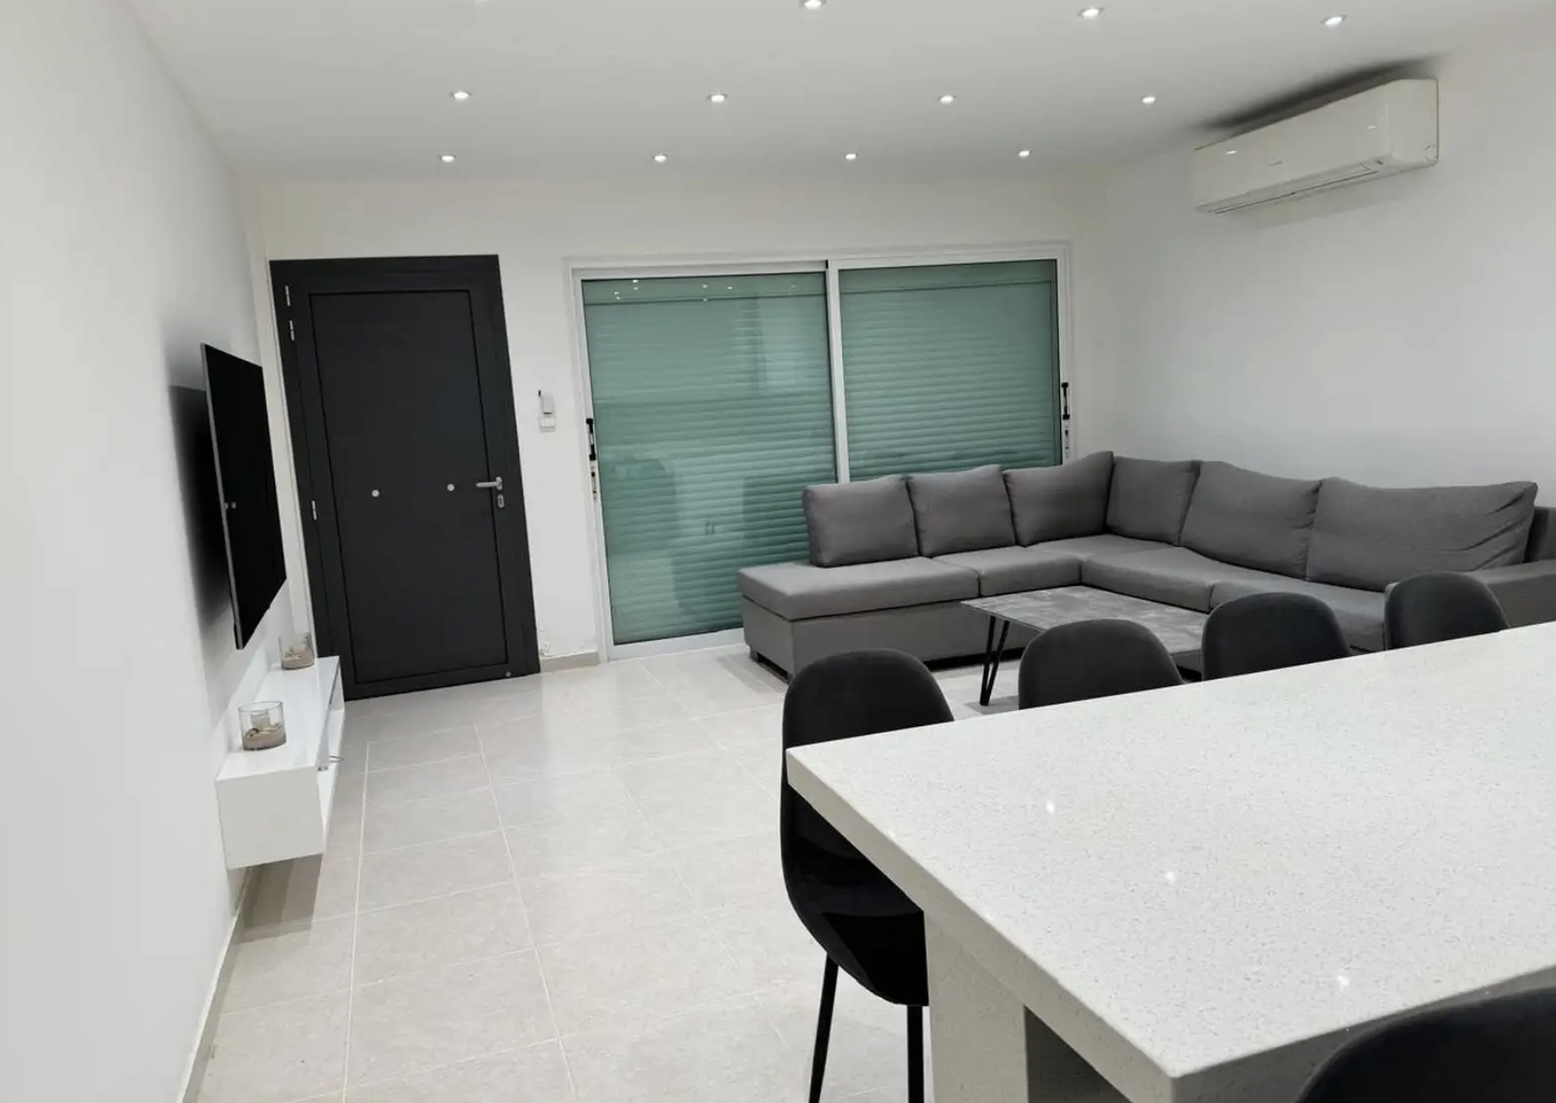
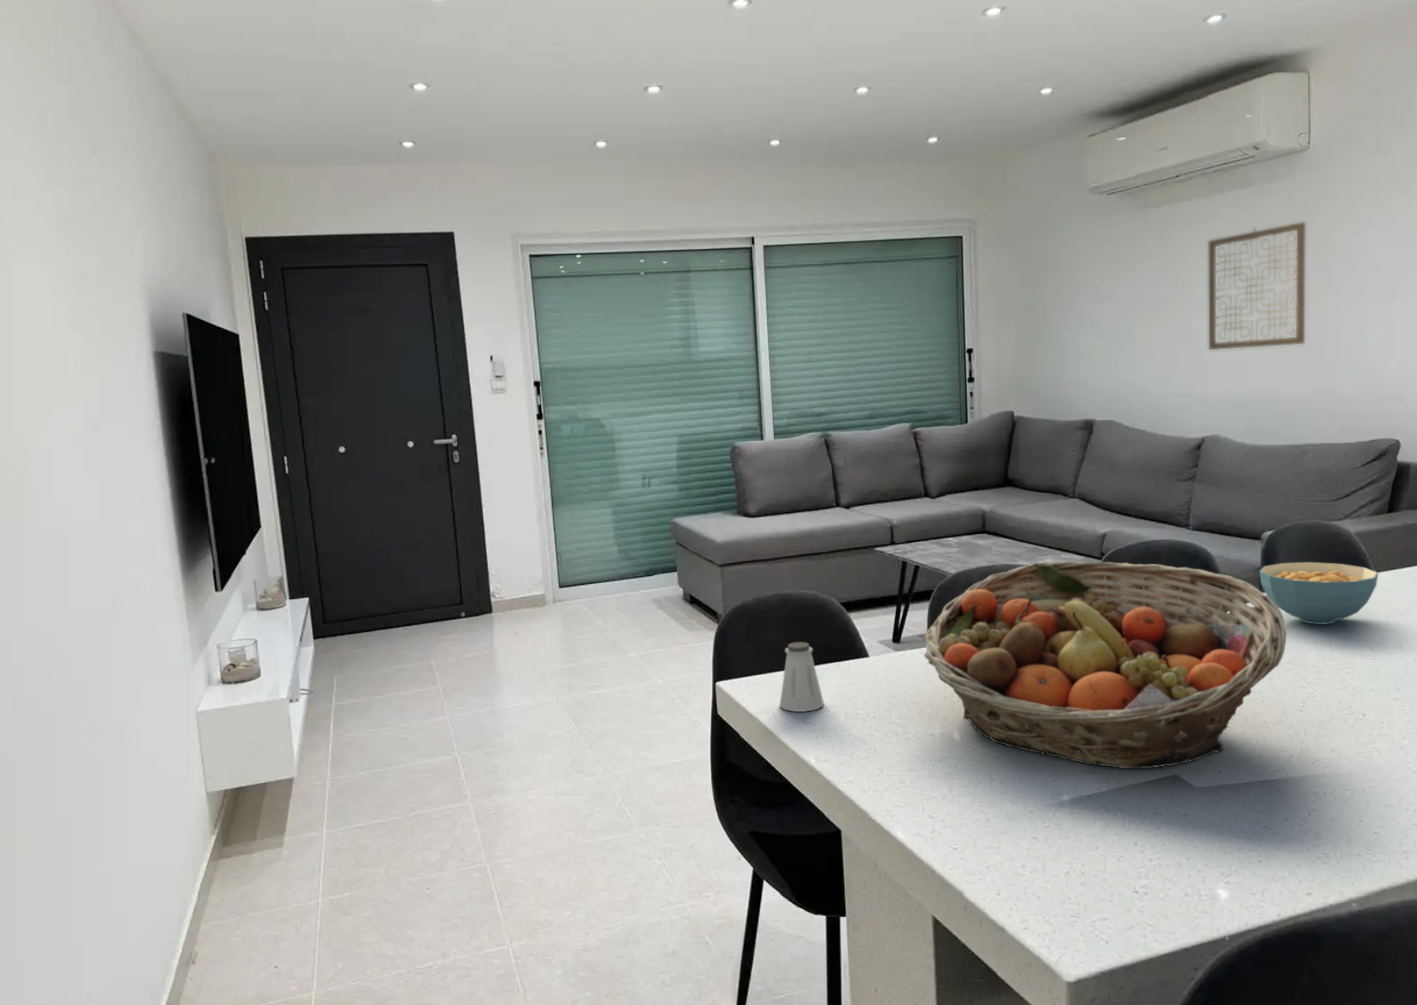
+ fruit basket (1092, 655)
+ wall art (1254, 286)
+ cereal bowl (1317, 595)
+ saltshaker (799, 674)
